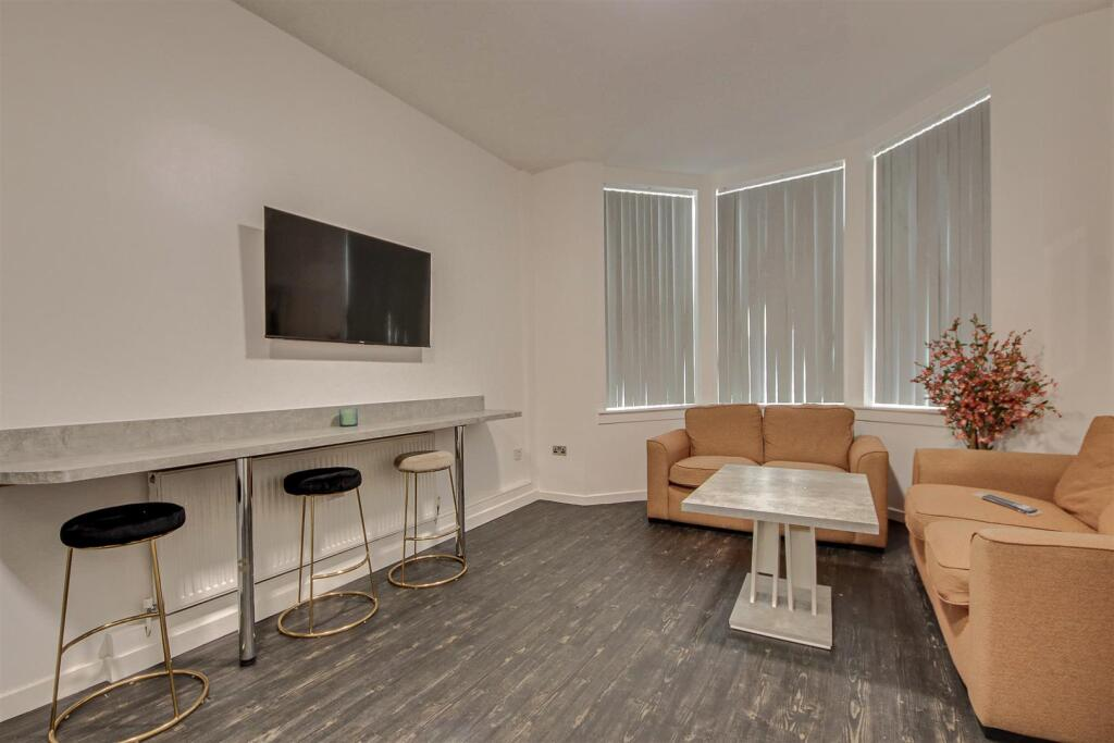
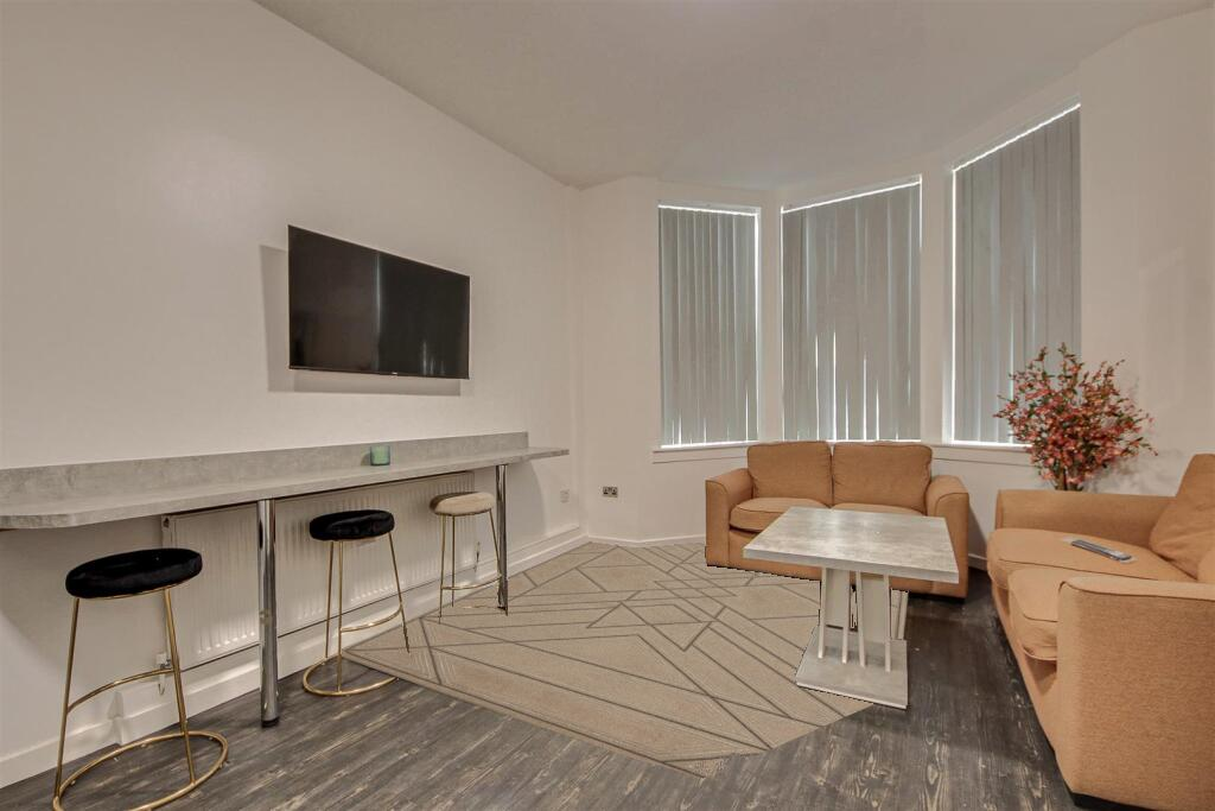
+ rug (692, 589)
